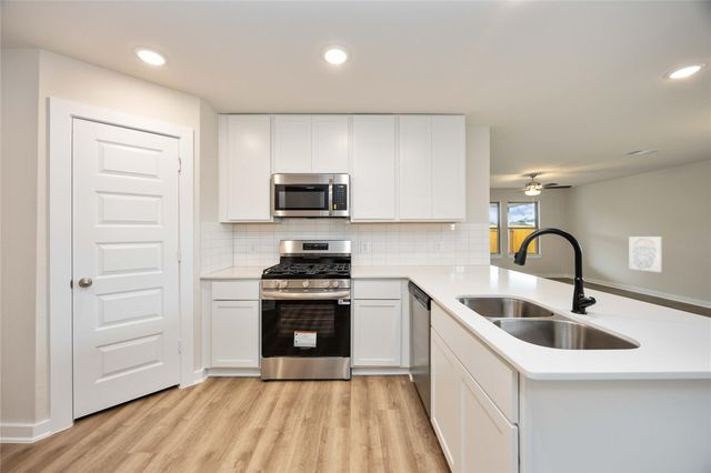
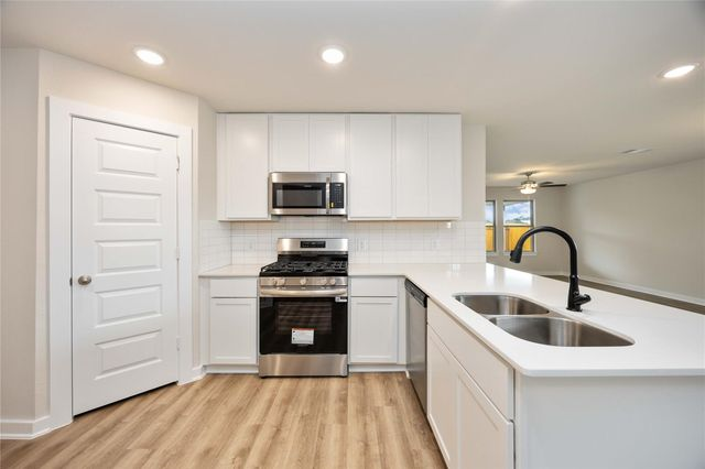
- wall art (644, 253)
